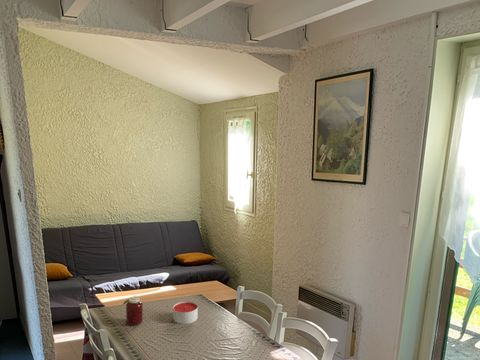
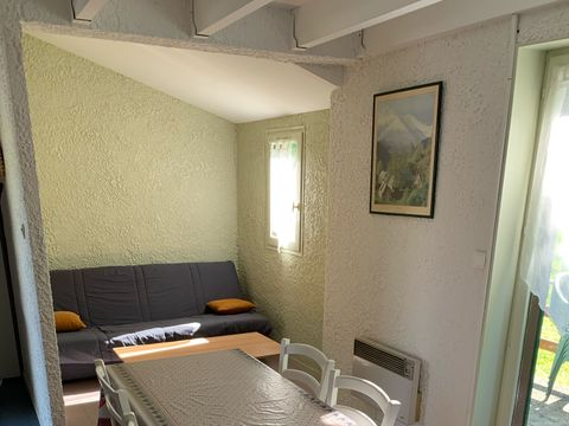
- jar (132, 309)
- candle (185, 312)
